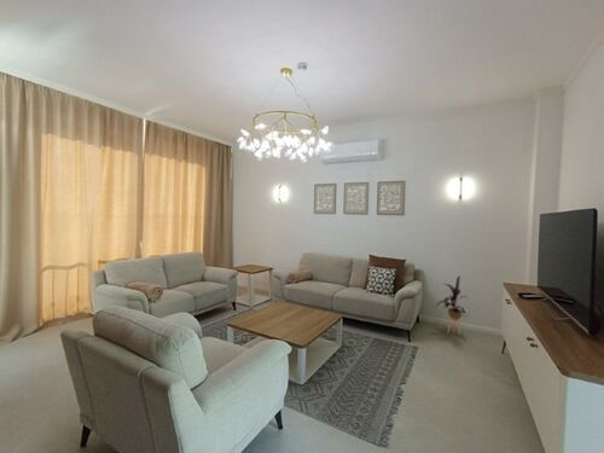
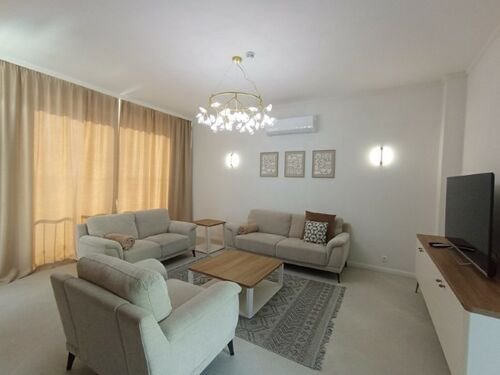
- house plant (452, 303)
